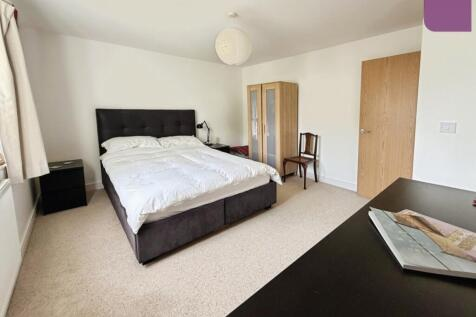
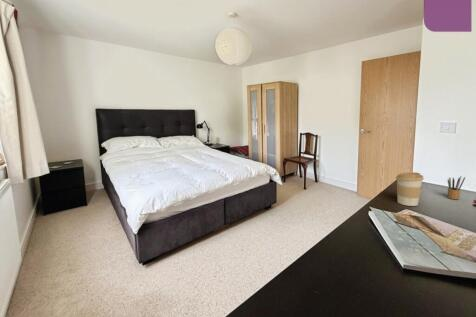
+ pencil box (455, 187)
+ coffee cup (408, 188)
